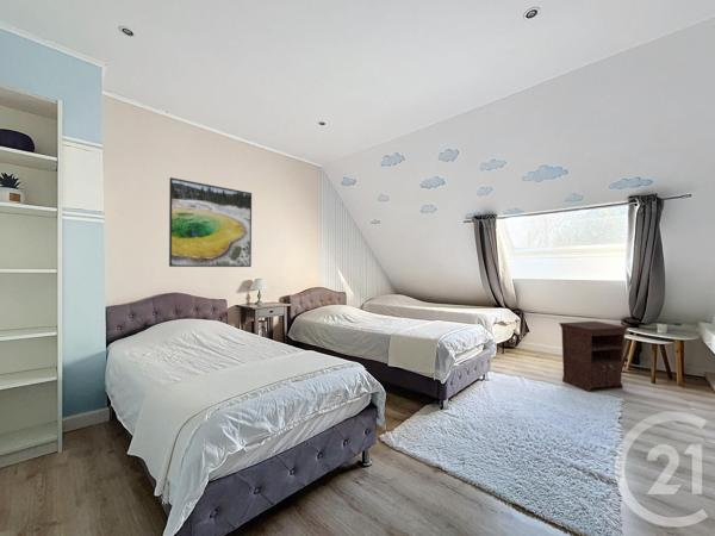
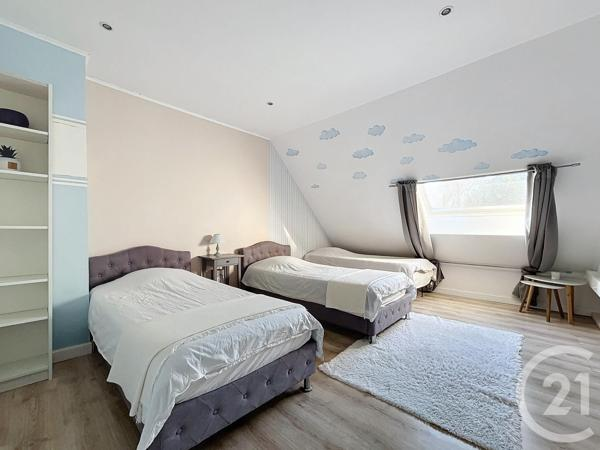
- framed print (213, 226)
- nightstand (592, 355)
